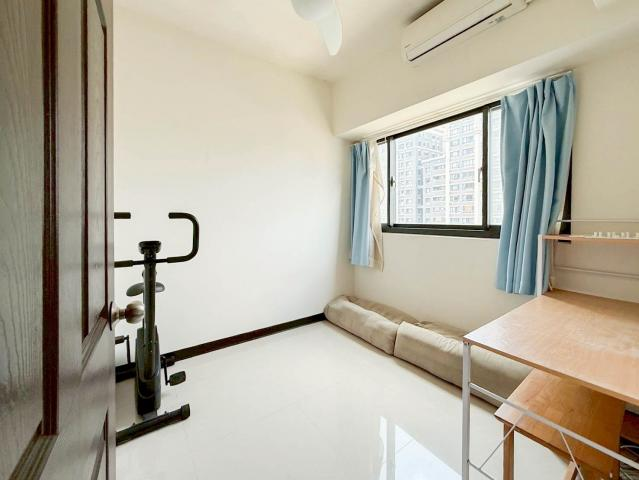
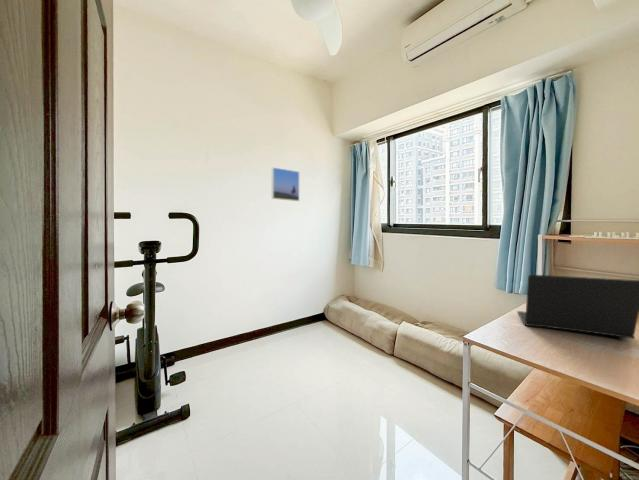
+ laptop (569, 299)
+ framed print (285, 184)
